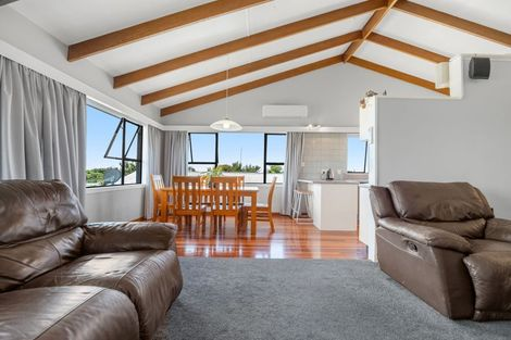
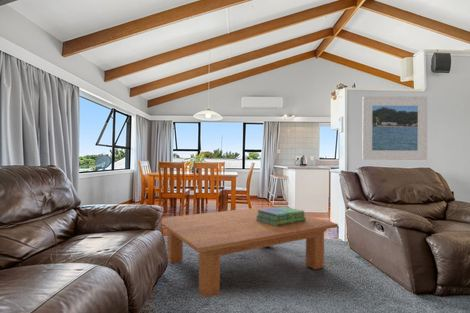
+ stack of books (280, 215)
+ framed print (394, 128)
+ coffee table (243, 242)
